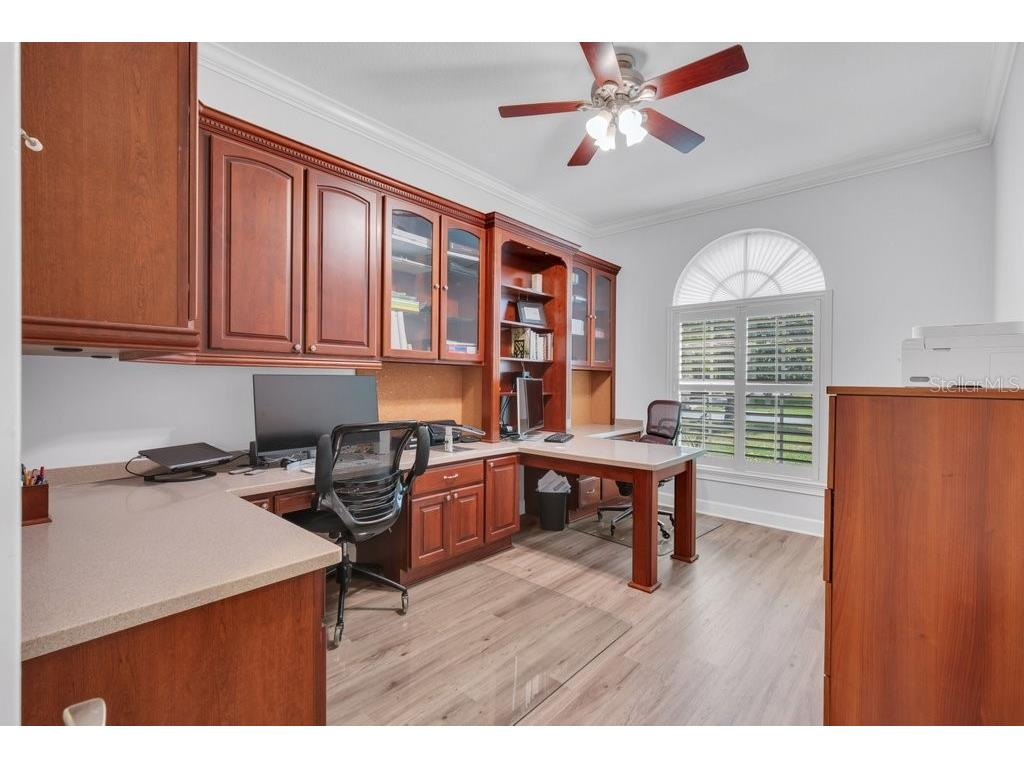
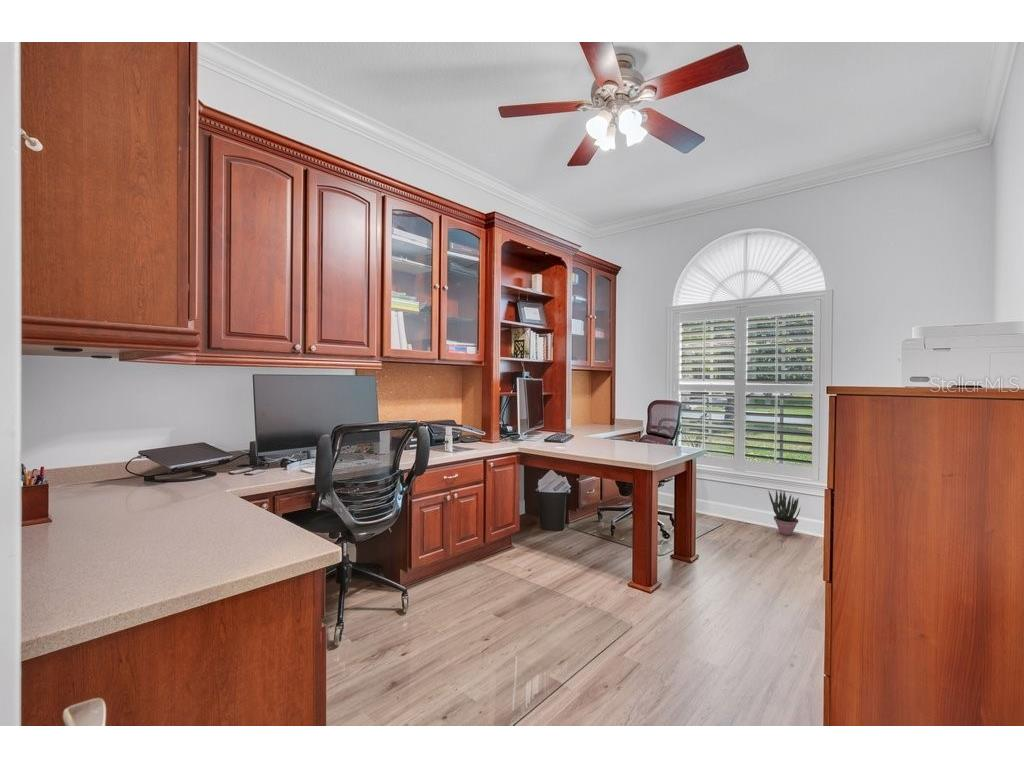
+ potted plant (784, 511)
